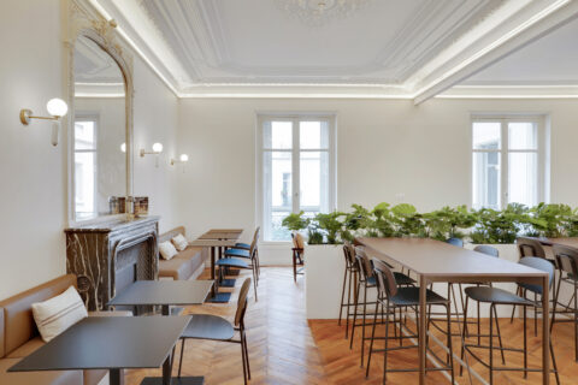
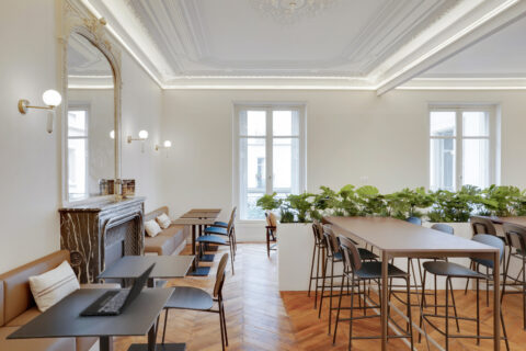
+ laptop (121, 290)
